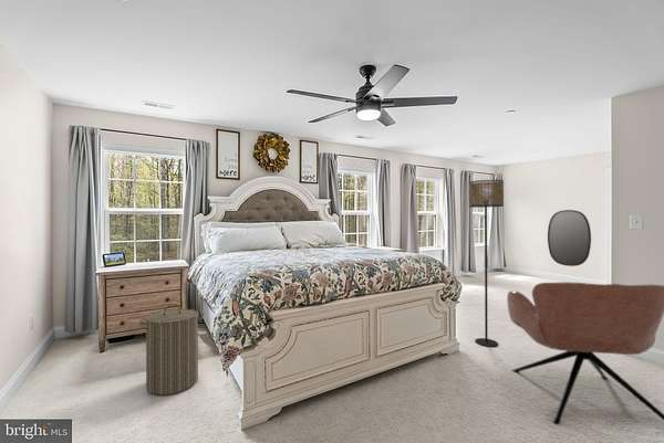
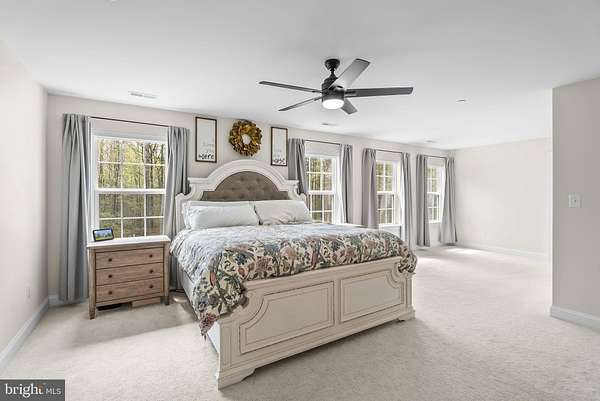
- floor lamp (486, 262)
- armchair (582, 335)
- laundry hamper (173, 344)
- home mirror (568, 238)
